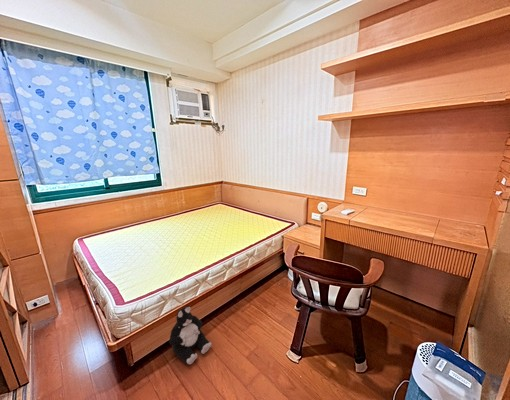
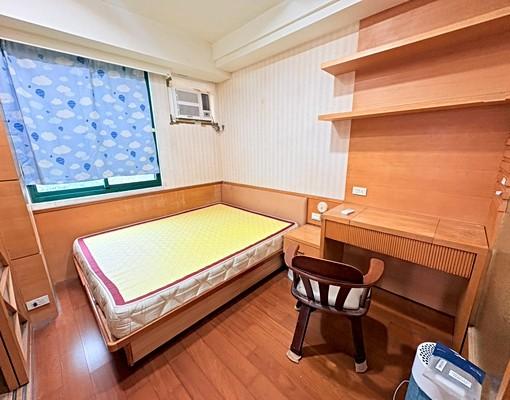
- plush toy (187, 330)
